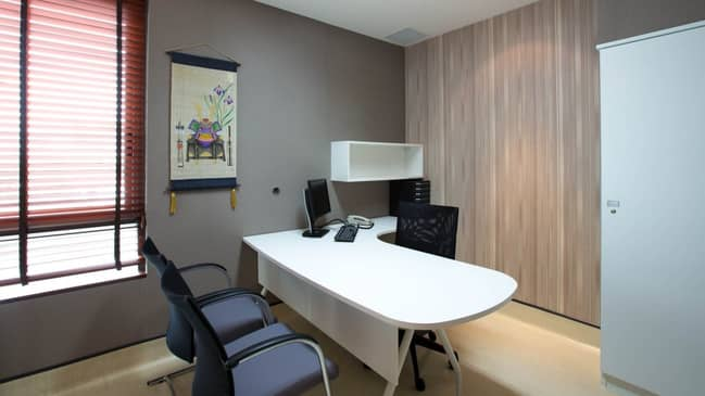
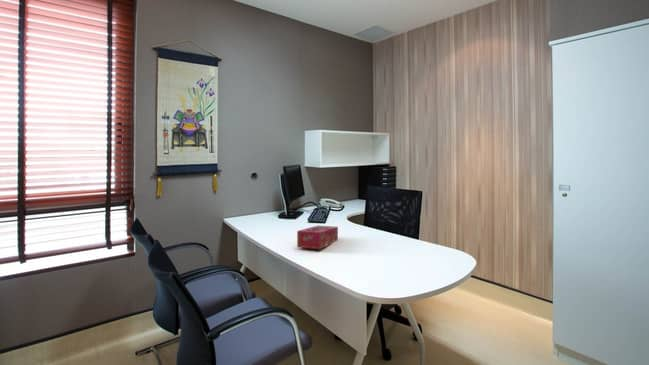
+ tissue box (318, 236)
